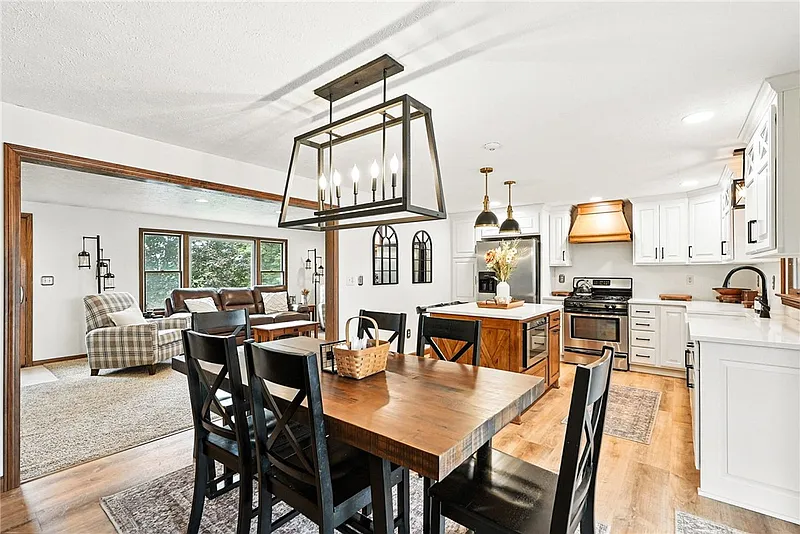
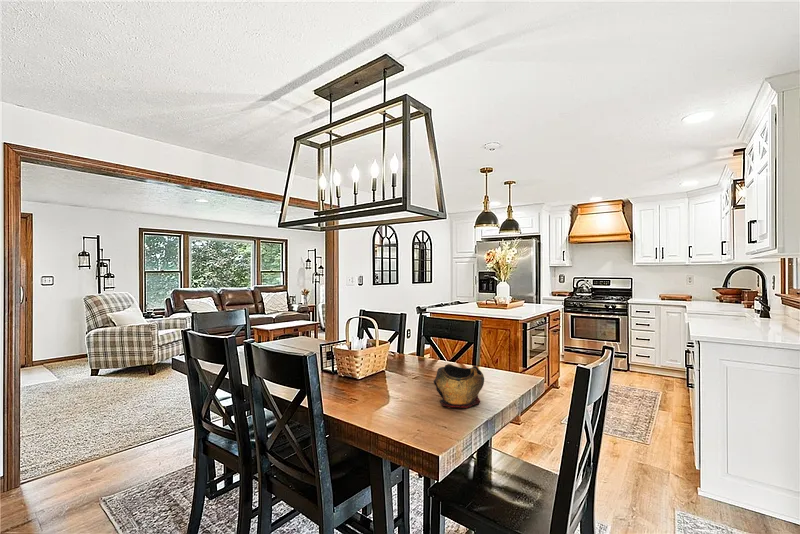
+ decorative bowl (459, 382)
